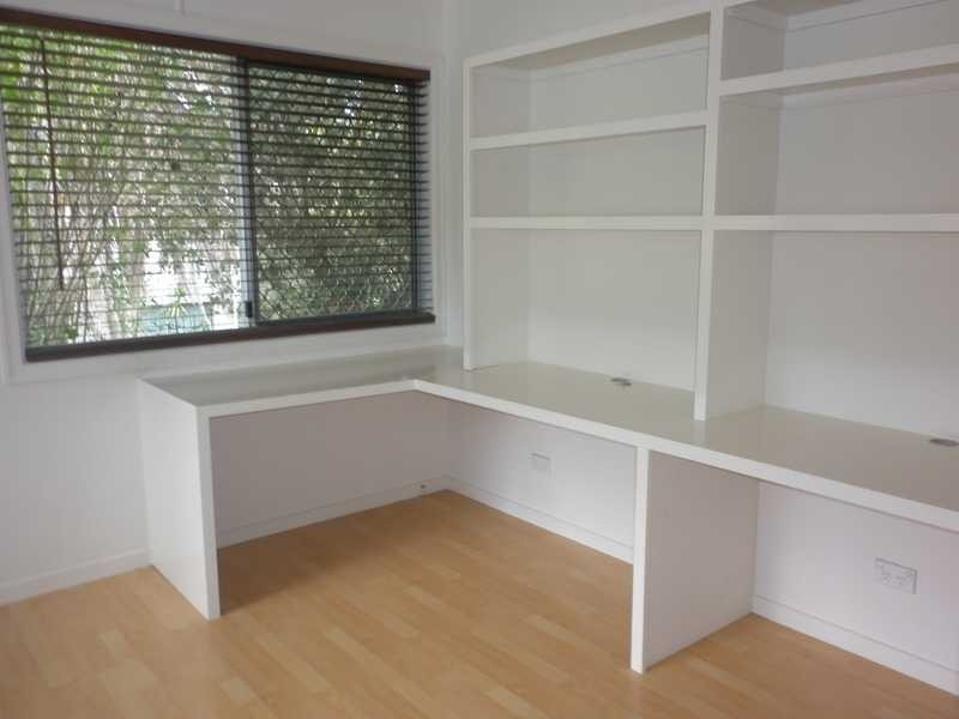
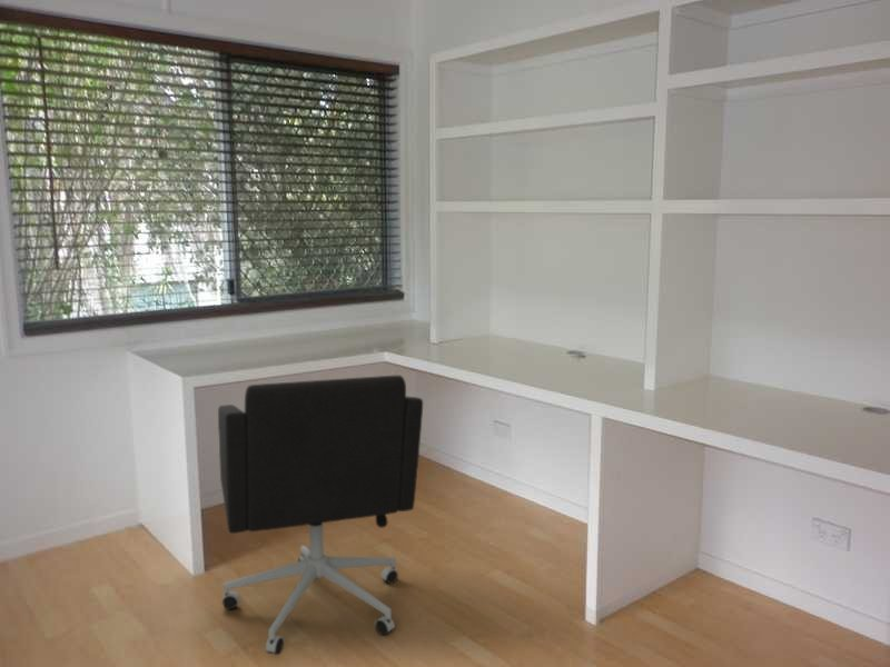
+ office chair (314, 487)
